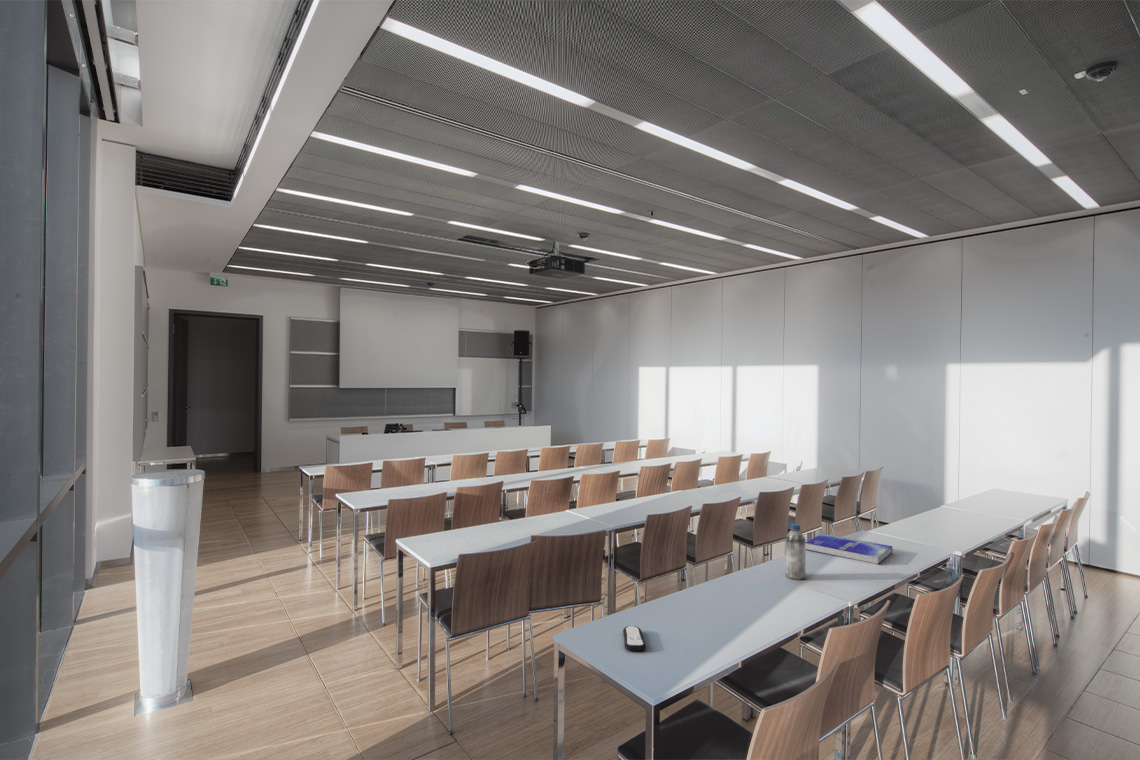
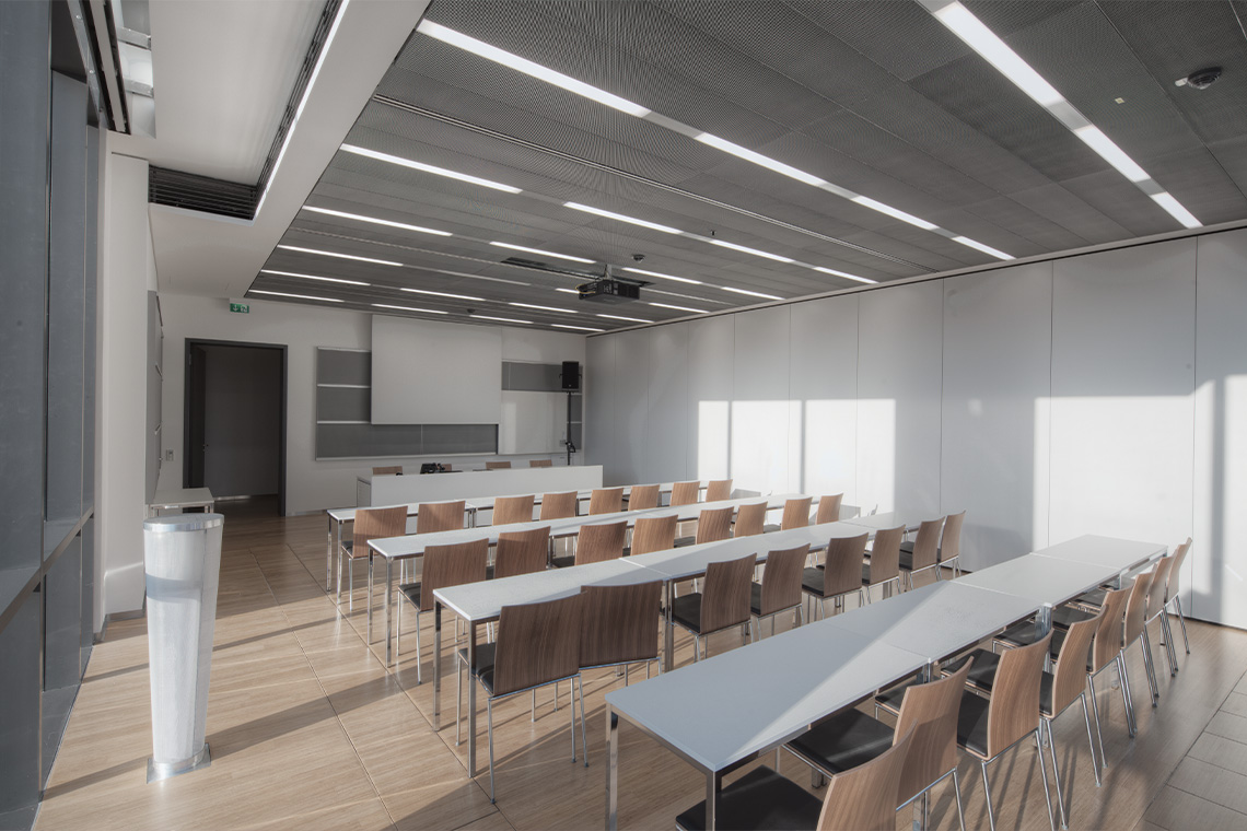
- water bottle (795, 550)
- remote control (633, 637)
- book (848, 547)
